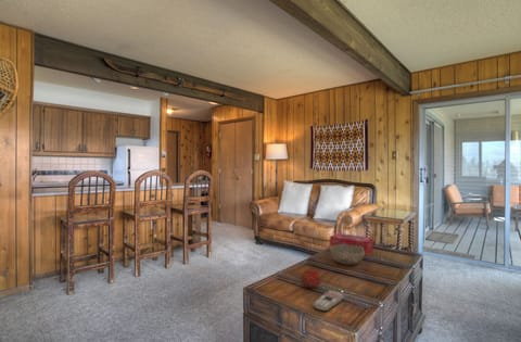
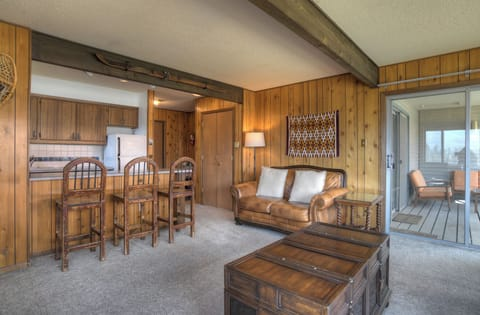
- tissue box (351, 243)
- remote control (328, 301)
- bowl (346, 255)
- fruit (310, 277)
